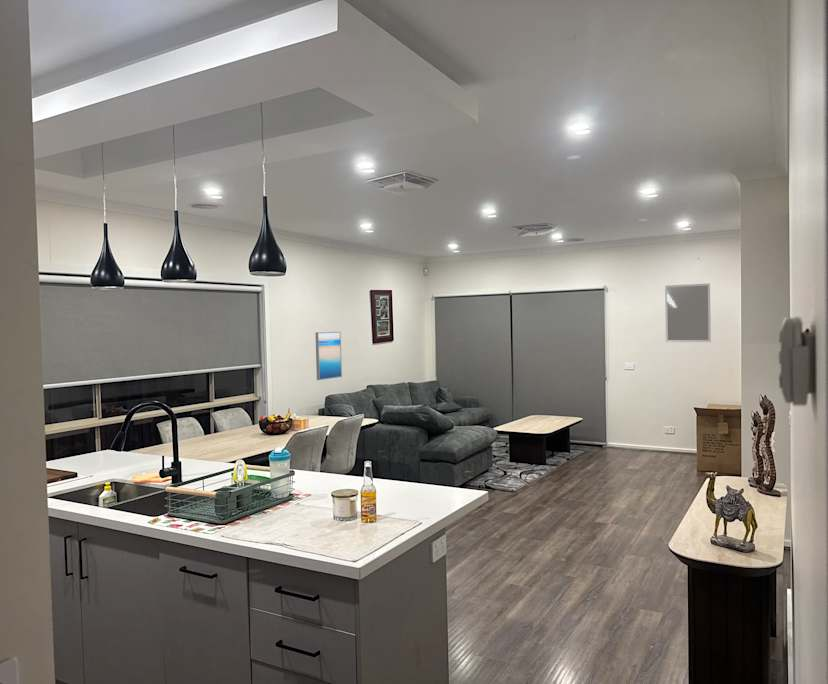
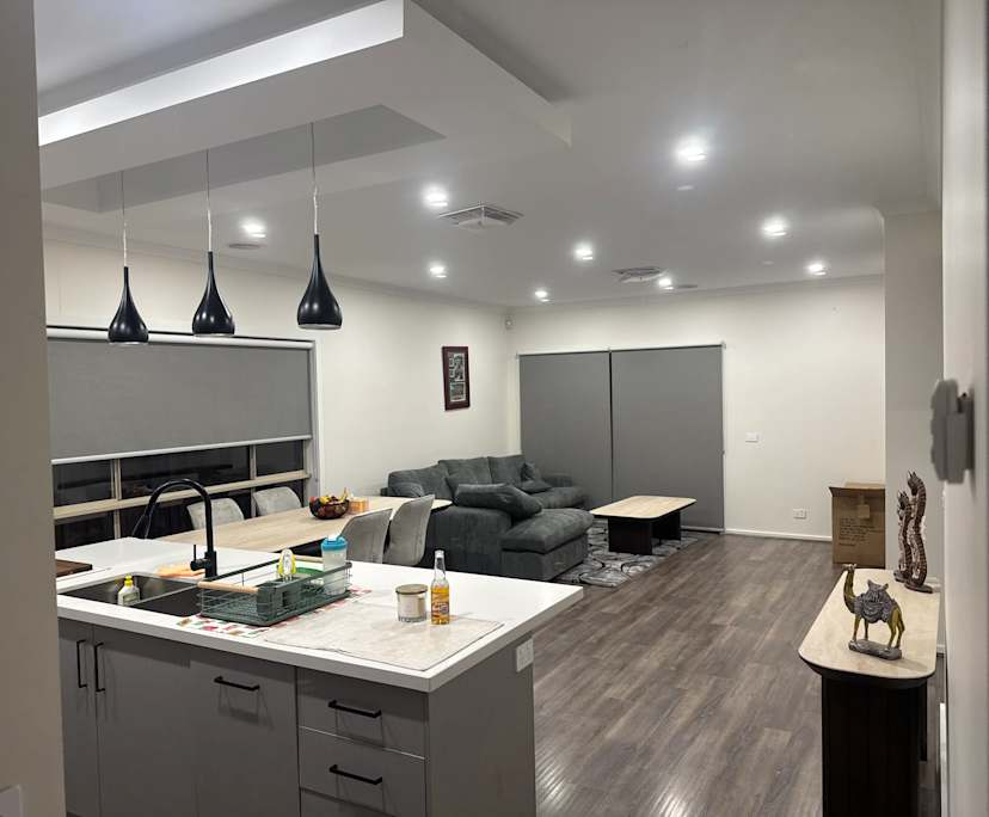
- home mirror (687, 313)
- wall art (329, 355)
